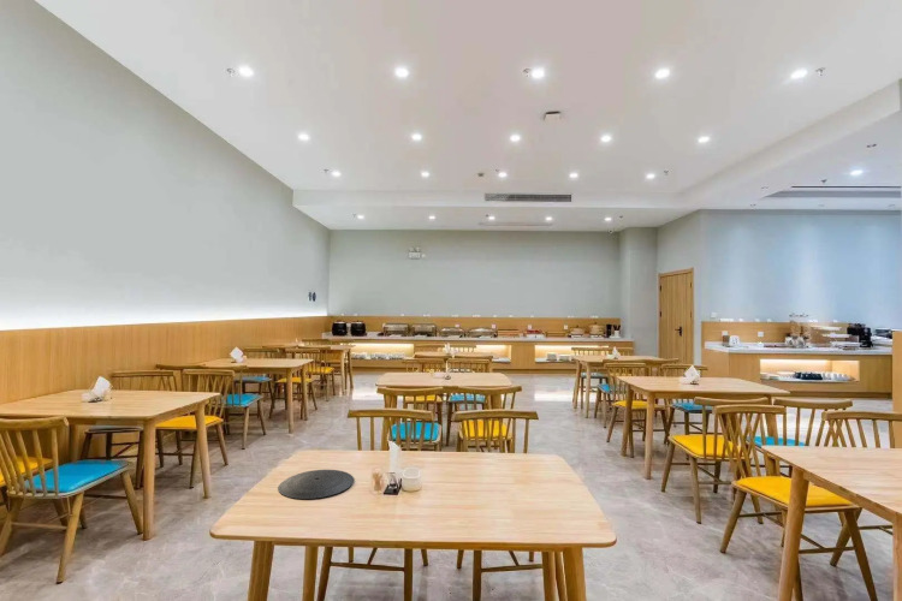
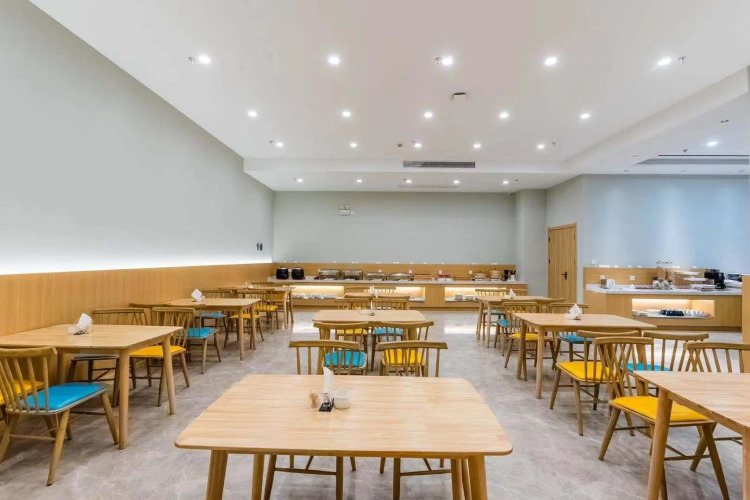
- plate (316, 481)
